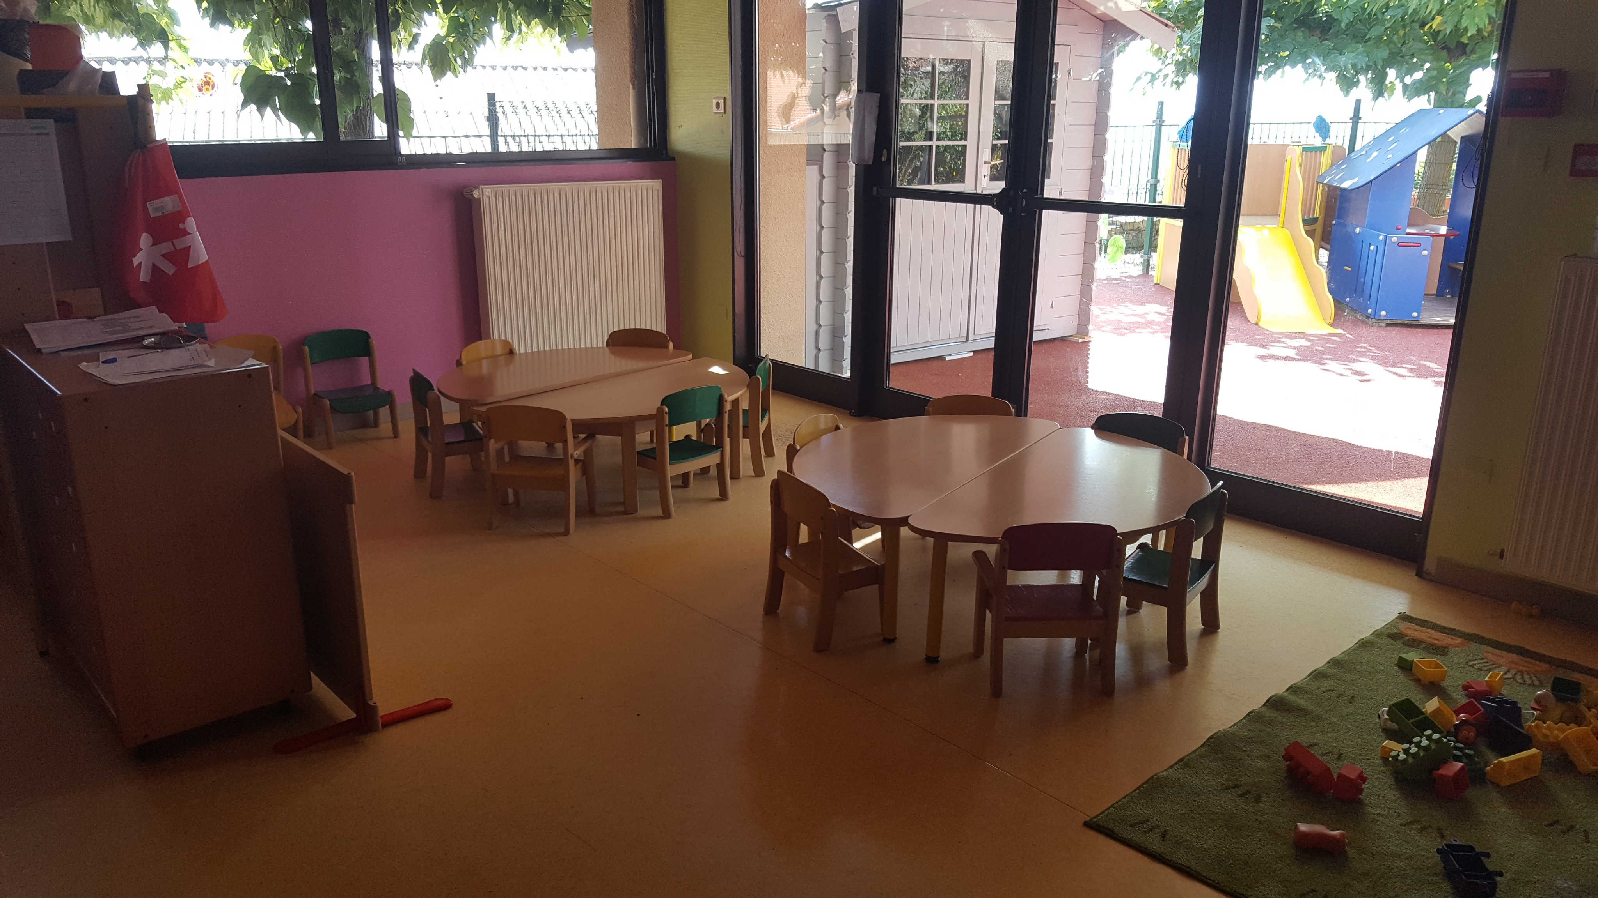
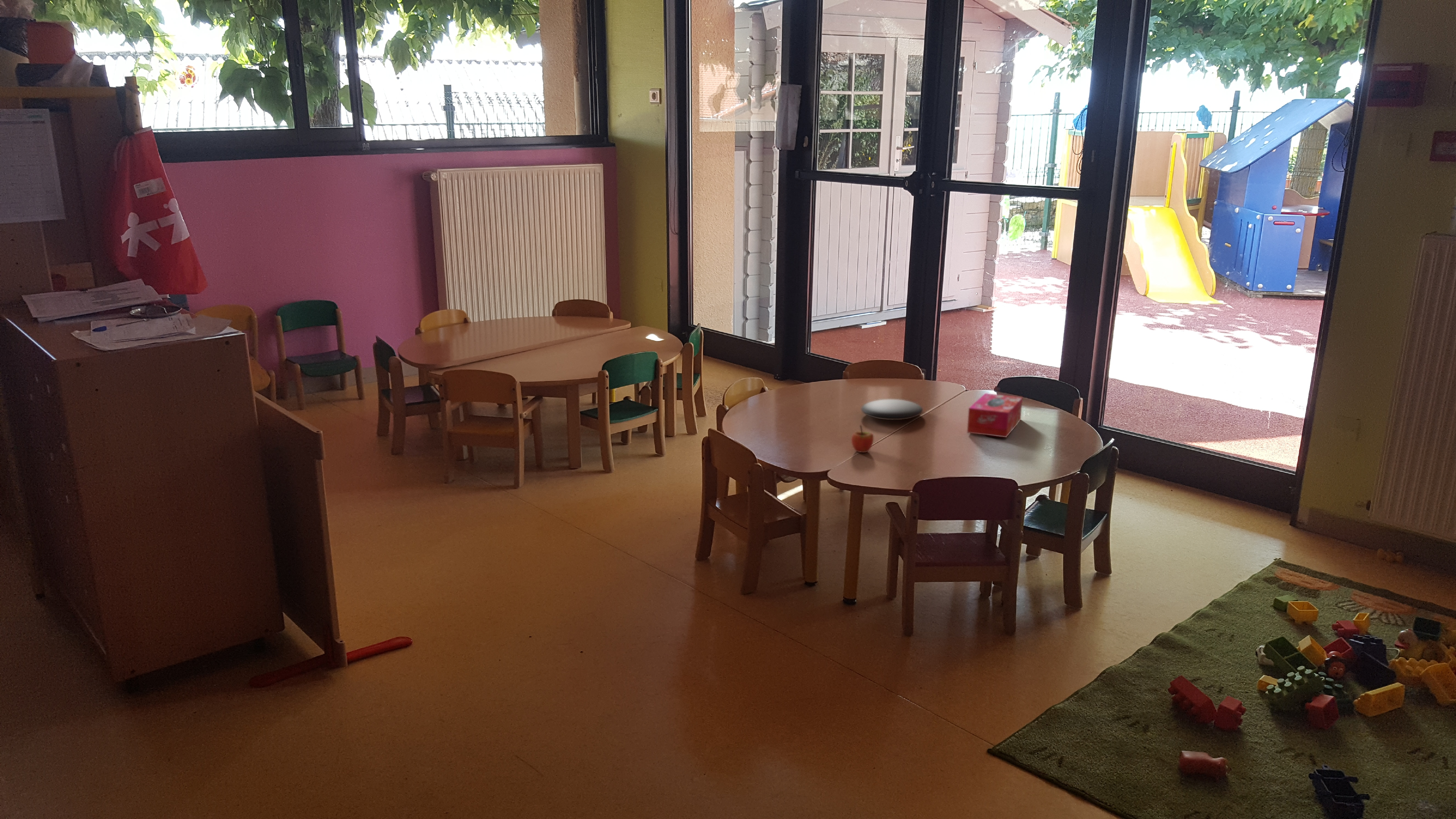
+ plate (892, 409)
+ apple (862, 438)
+ tissue box (995, 414)
